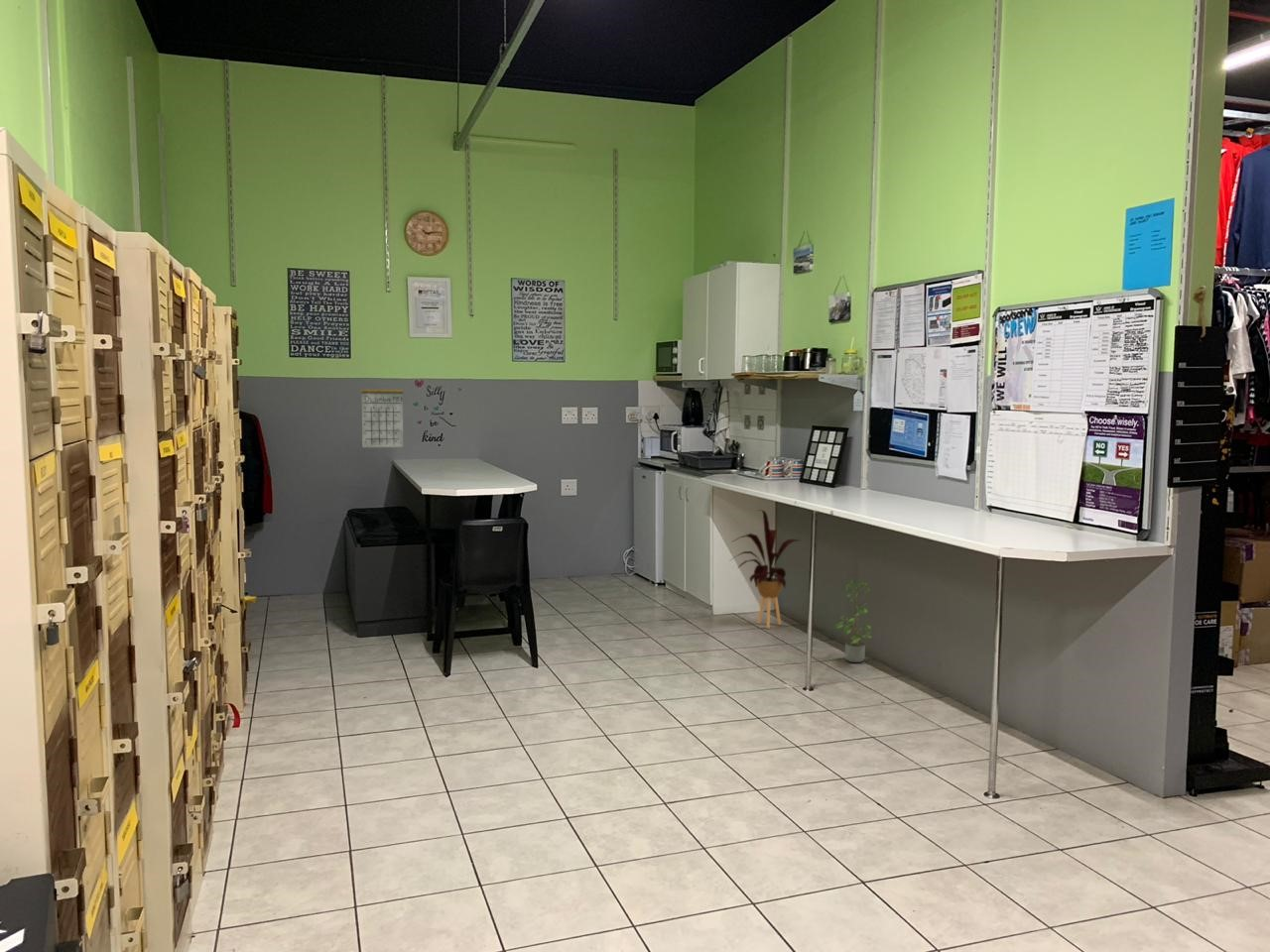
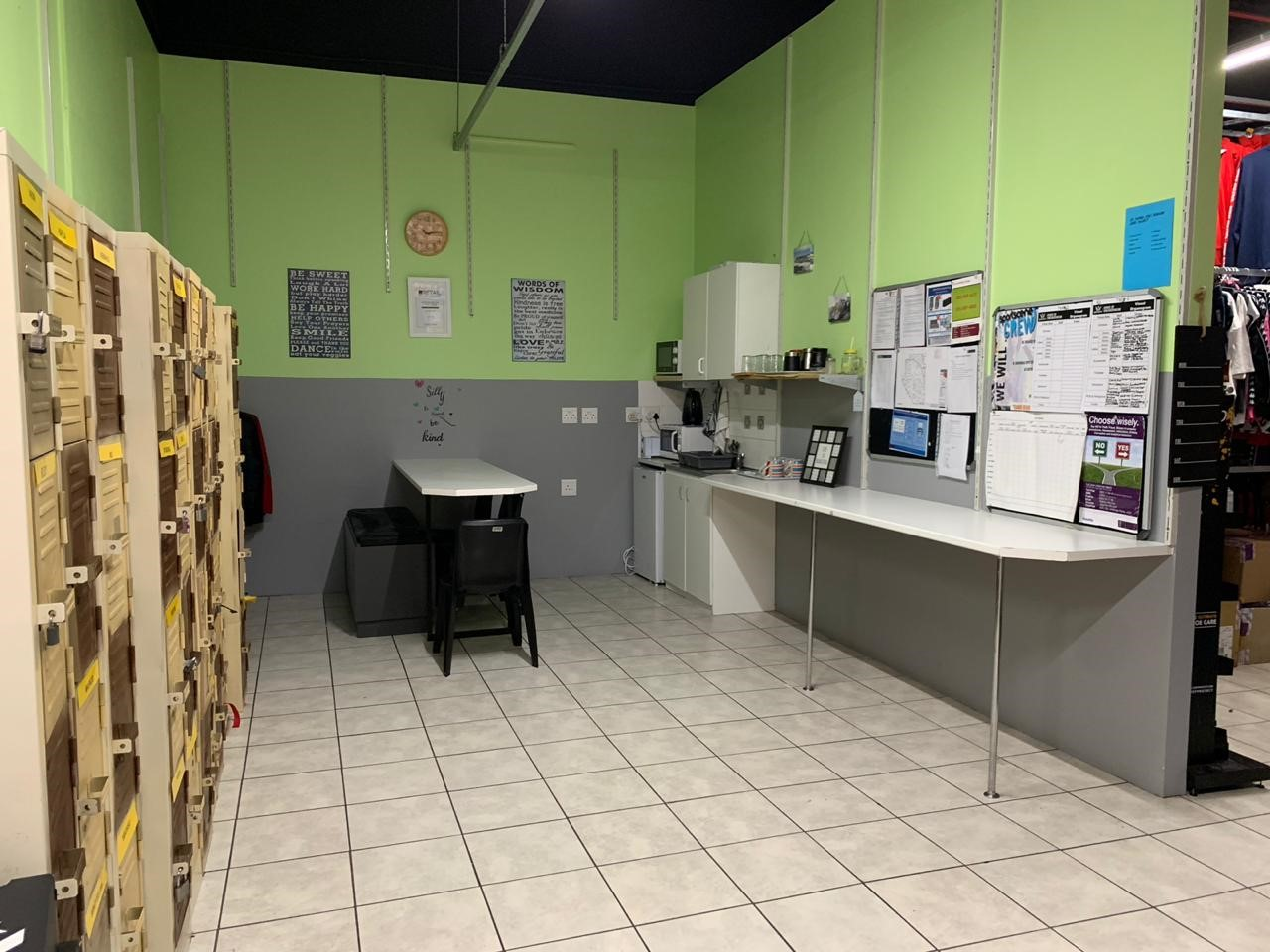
- house plant (763, 566)
- potted plant (856, 621)
- calendar (382, 412)
